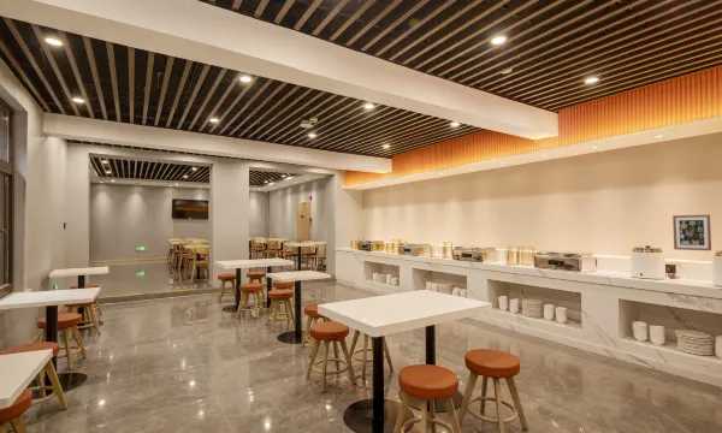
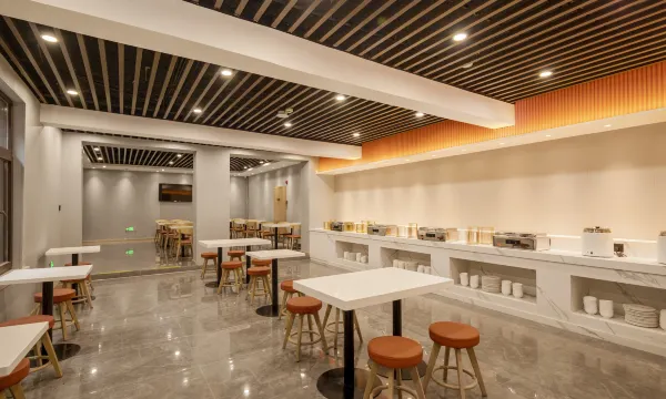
- wall art (691, 232)
